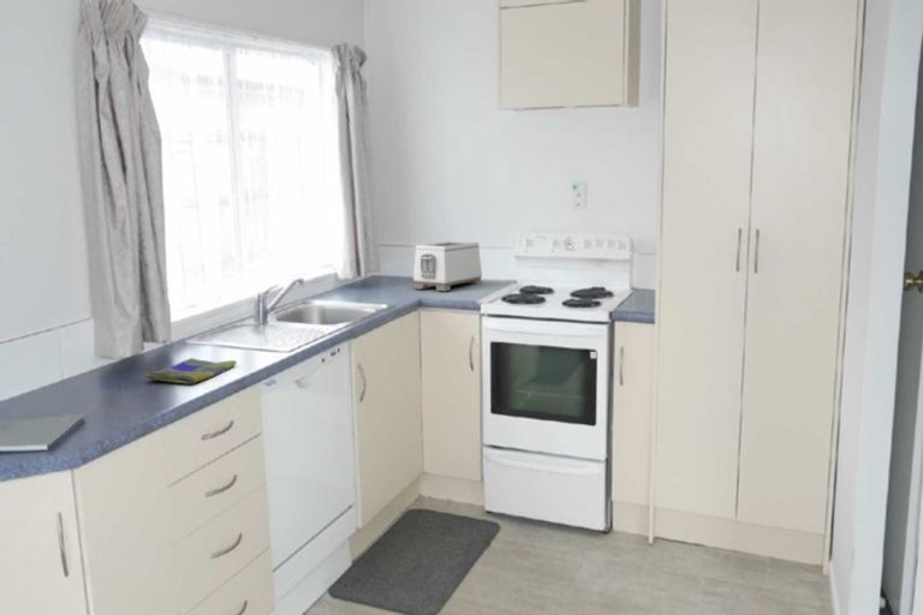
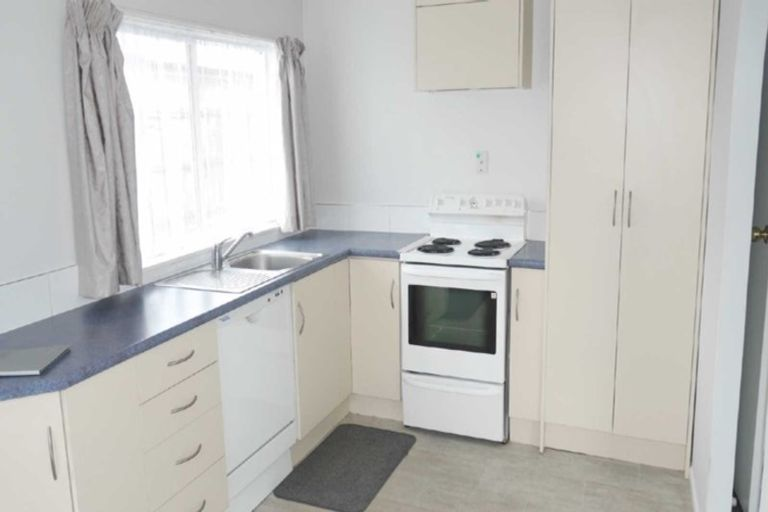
- dish towel (192, 370)
- toaster (446, 264)
